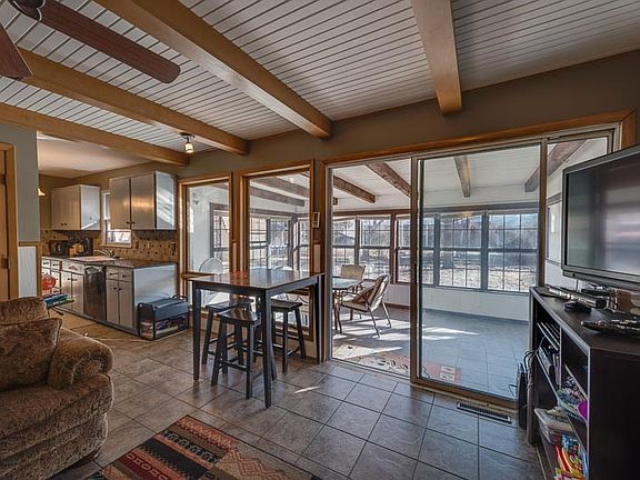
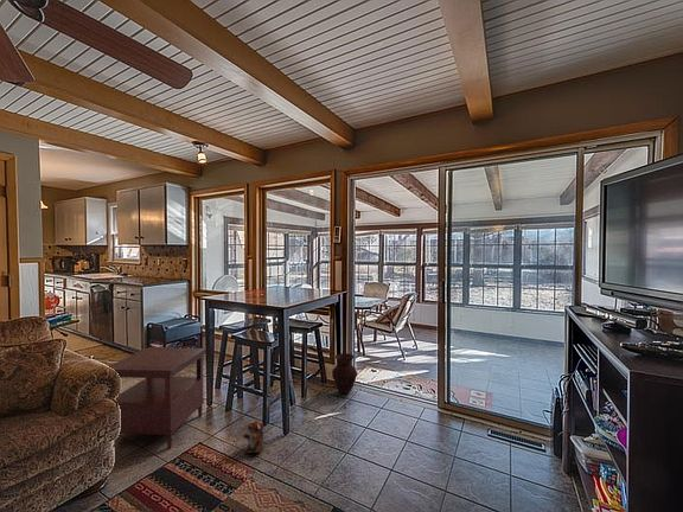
+ plush toy (254, 435)
+ woven vase (344, 373)
+ side table (159, 393)
